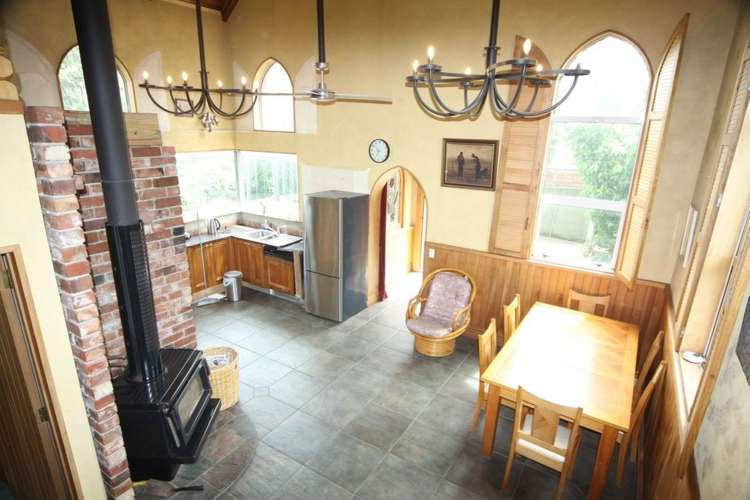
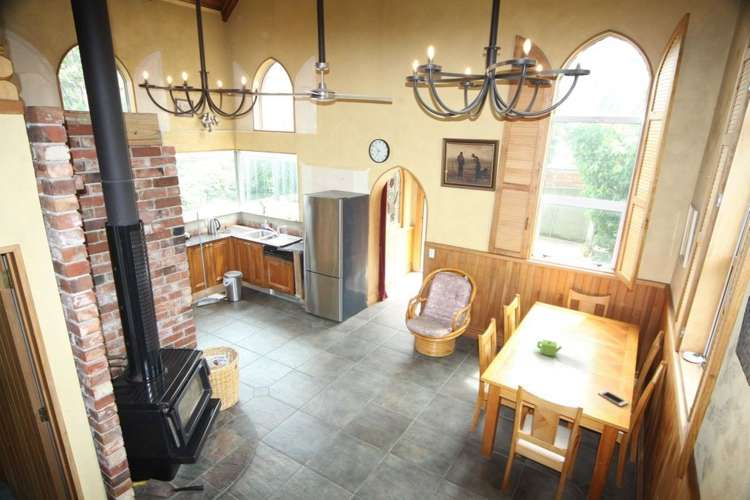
+ cell phone (612, 397)
+ teapot (549, 347)
